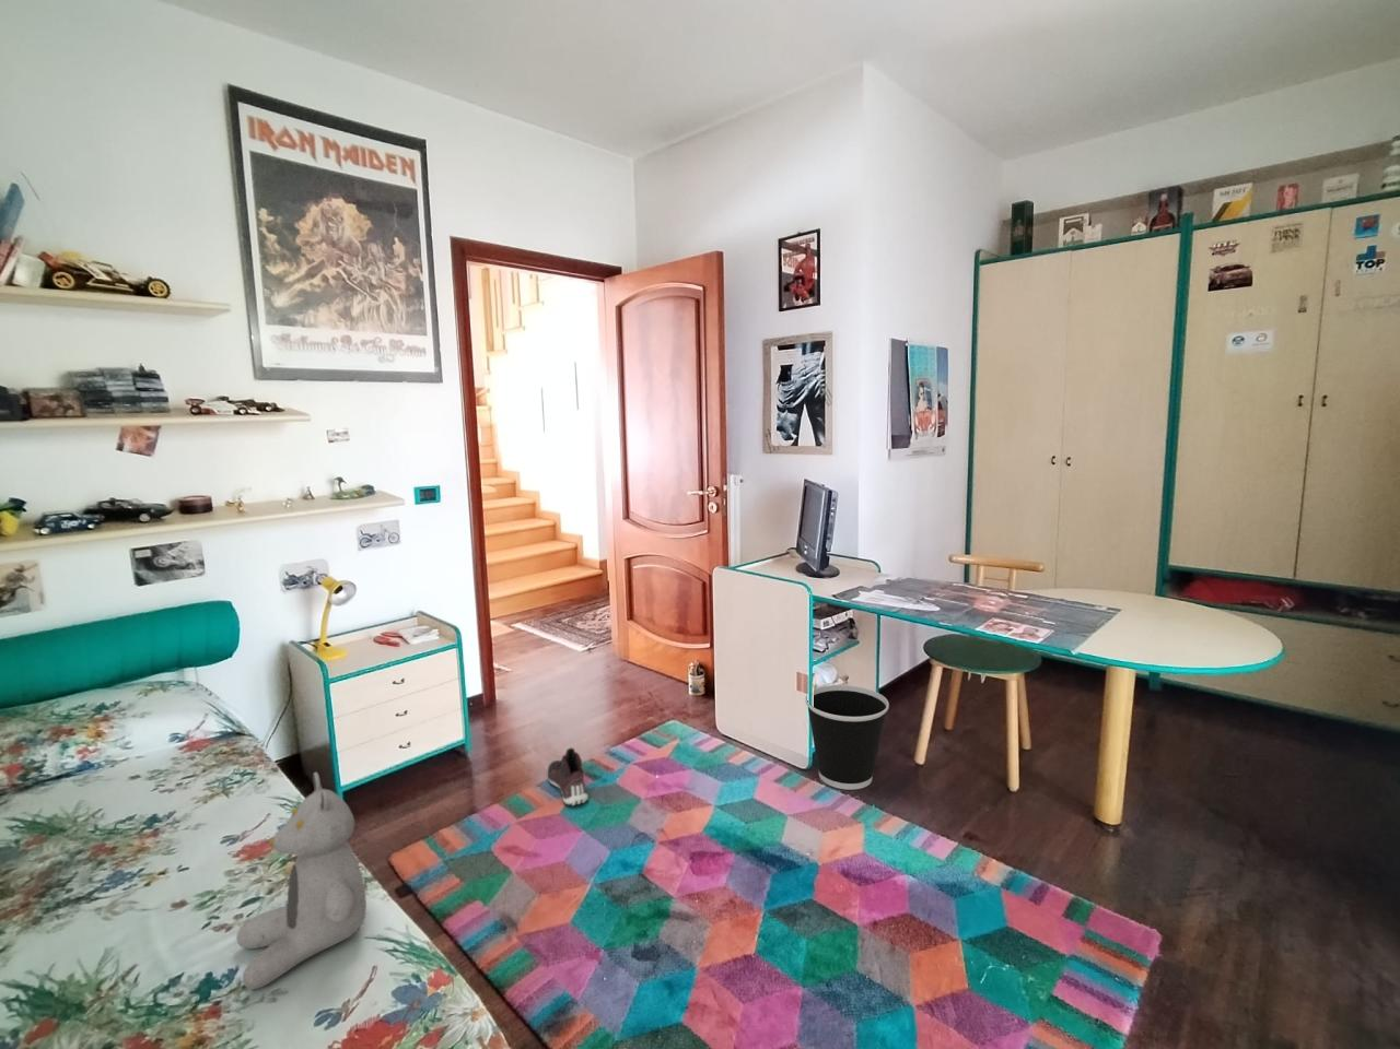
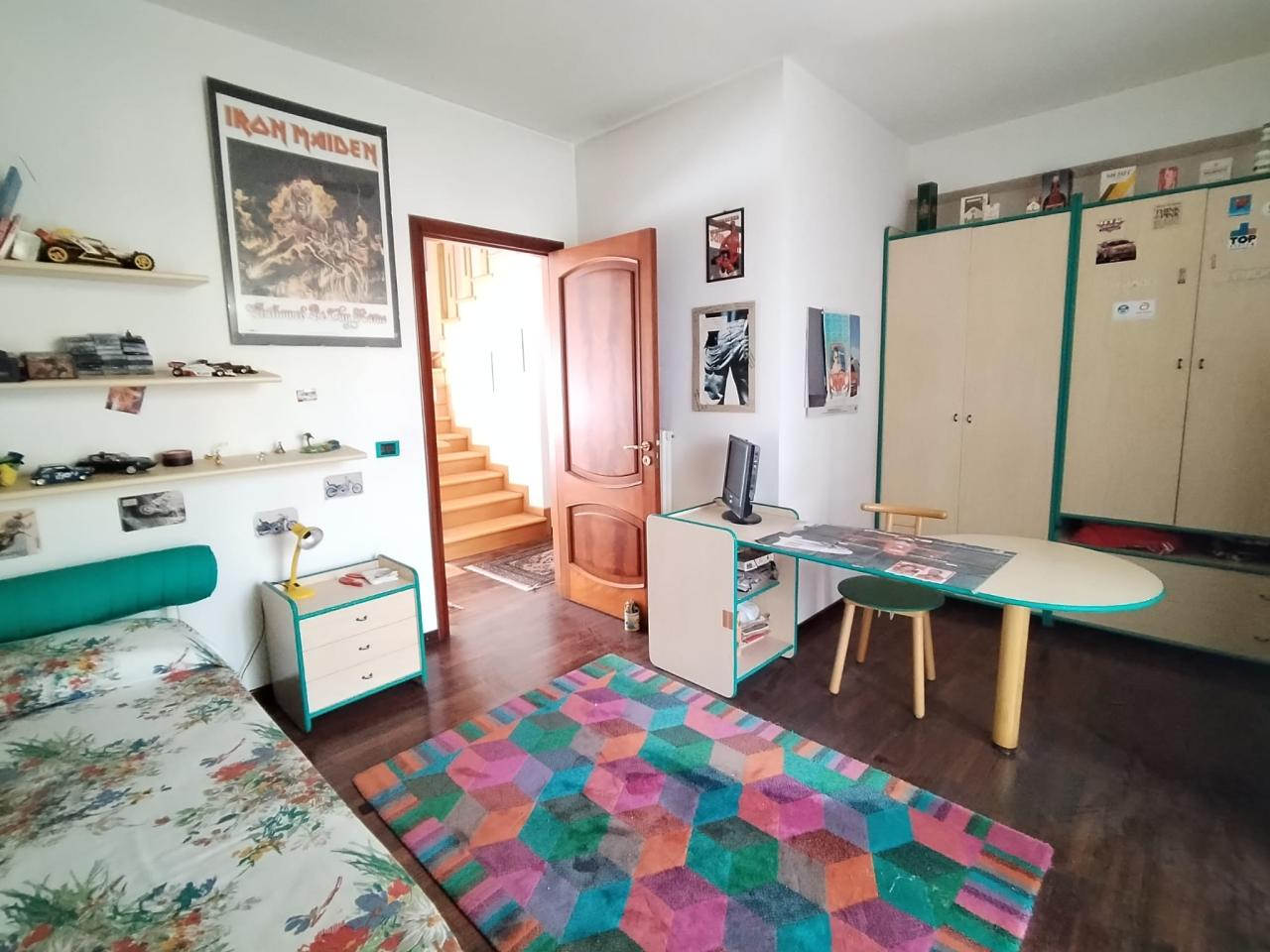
- wastebasket (846, 737)
- sneaker (568, 765)
- teddy bear (298, 868)
